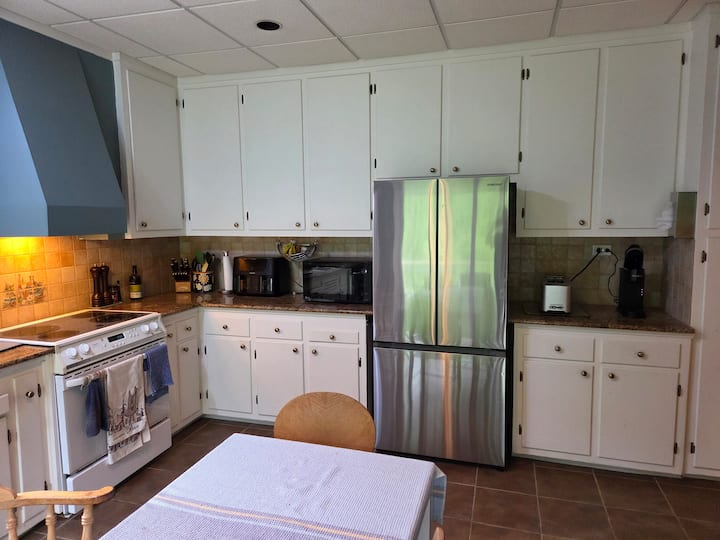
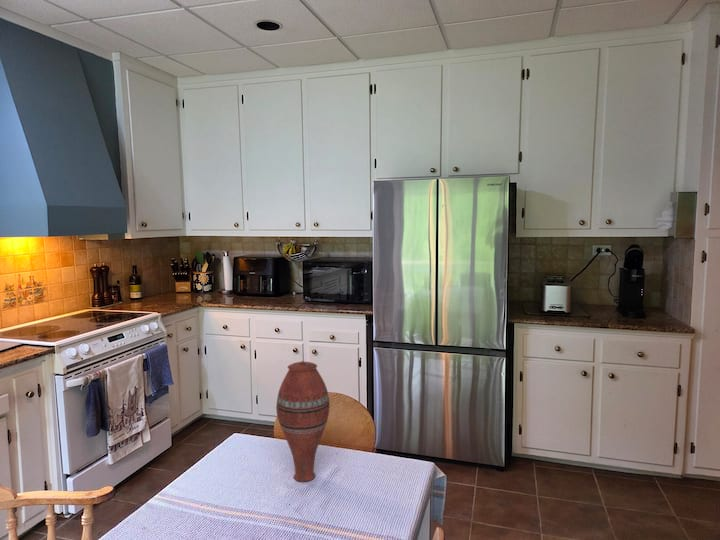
+ vase (303, 419)
